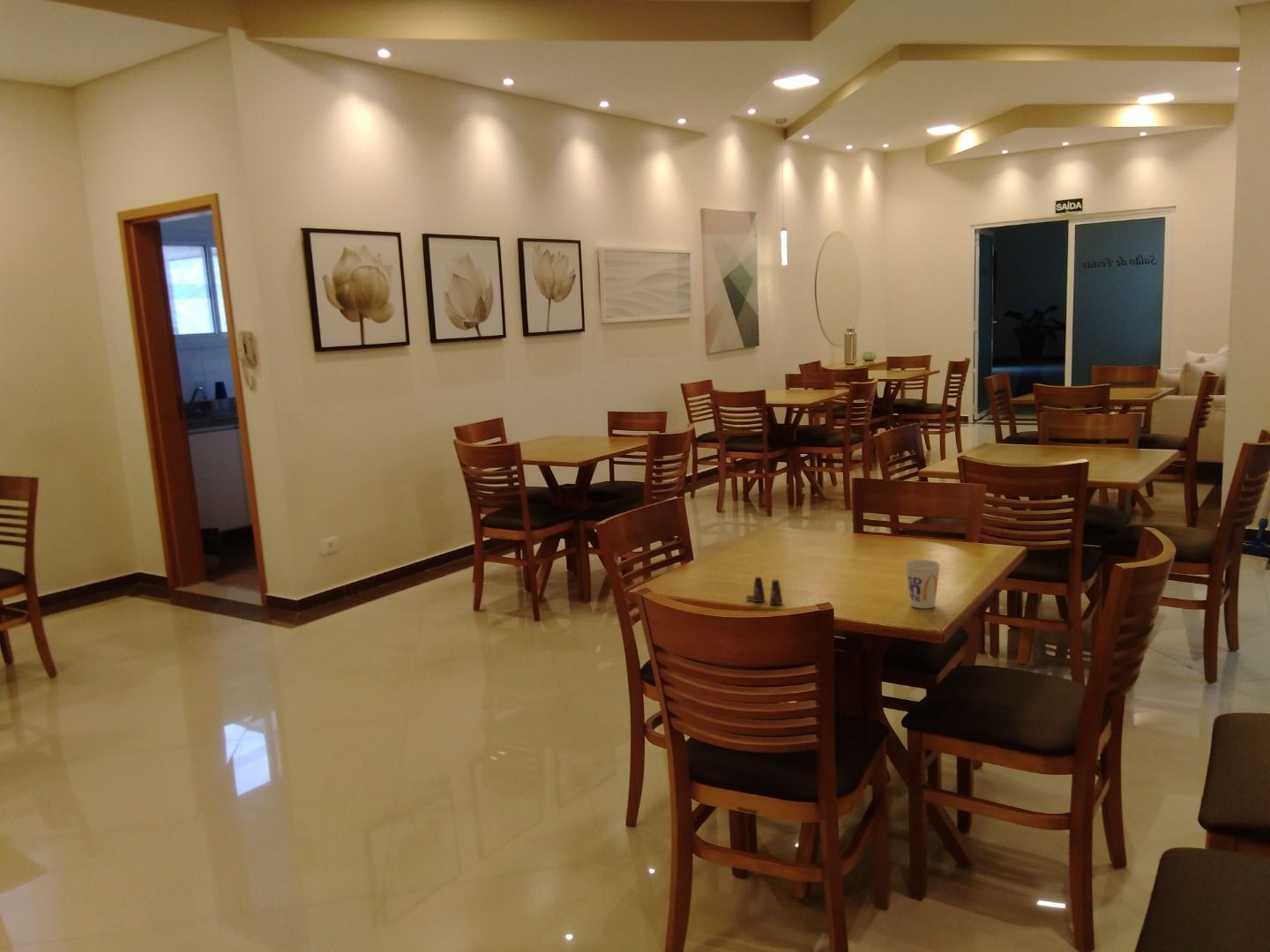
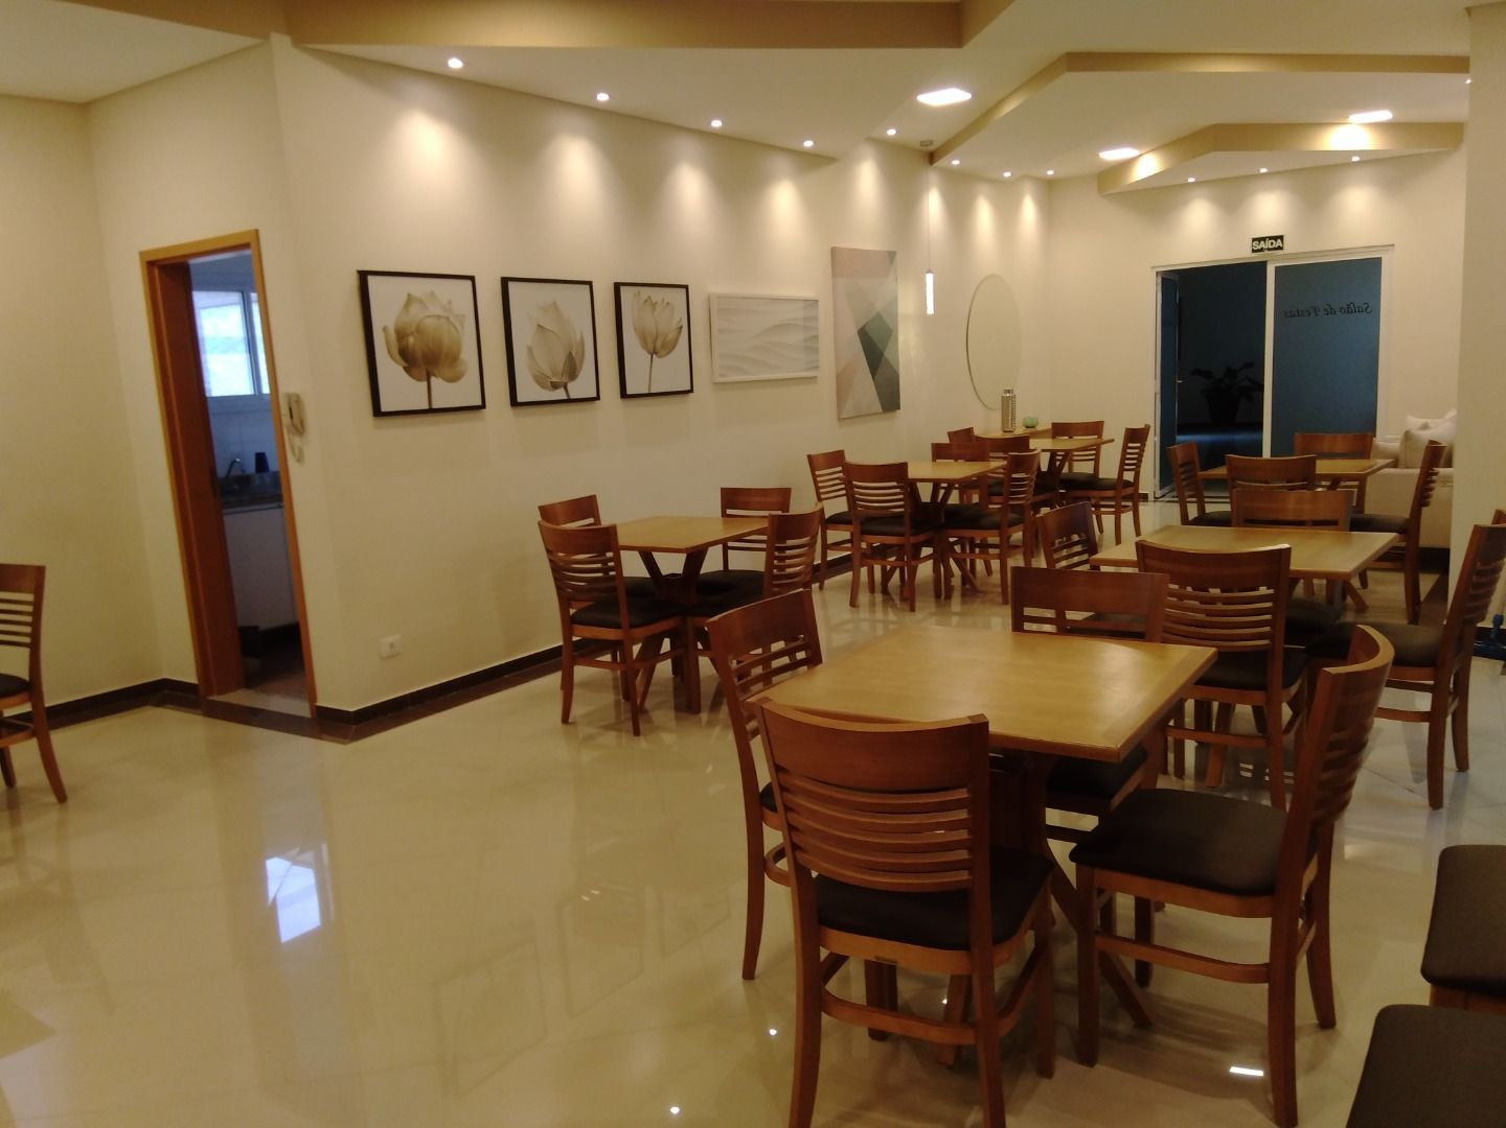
- cup (923, 584)
- salt shaker (763, 589)
